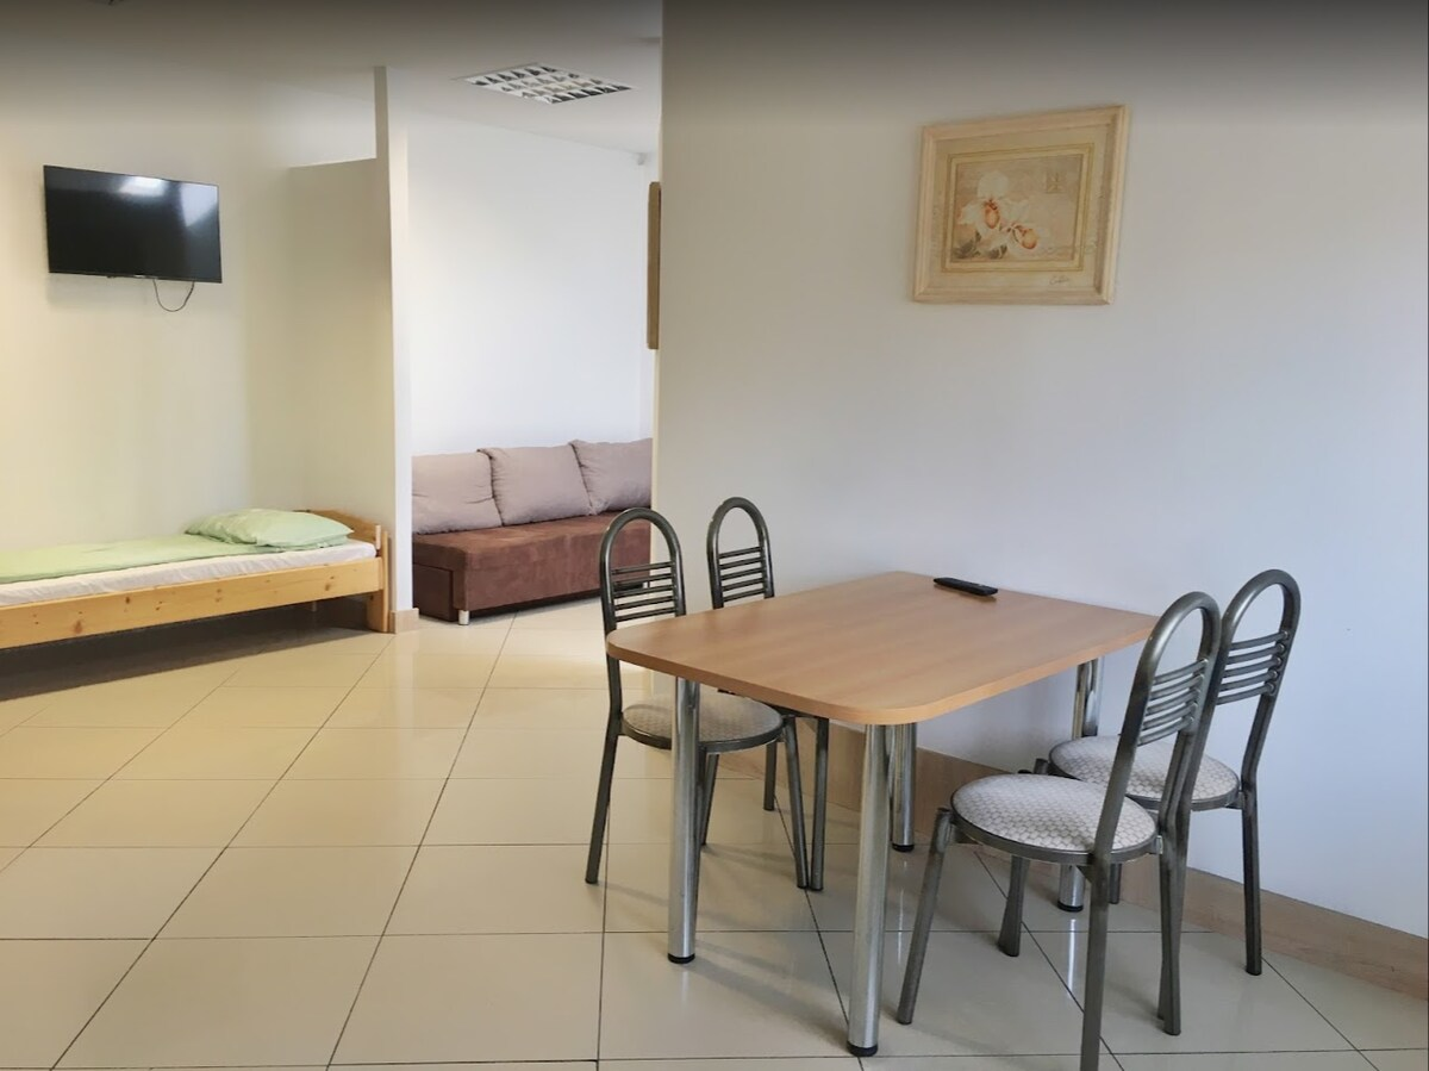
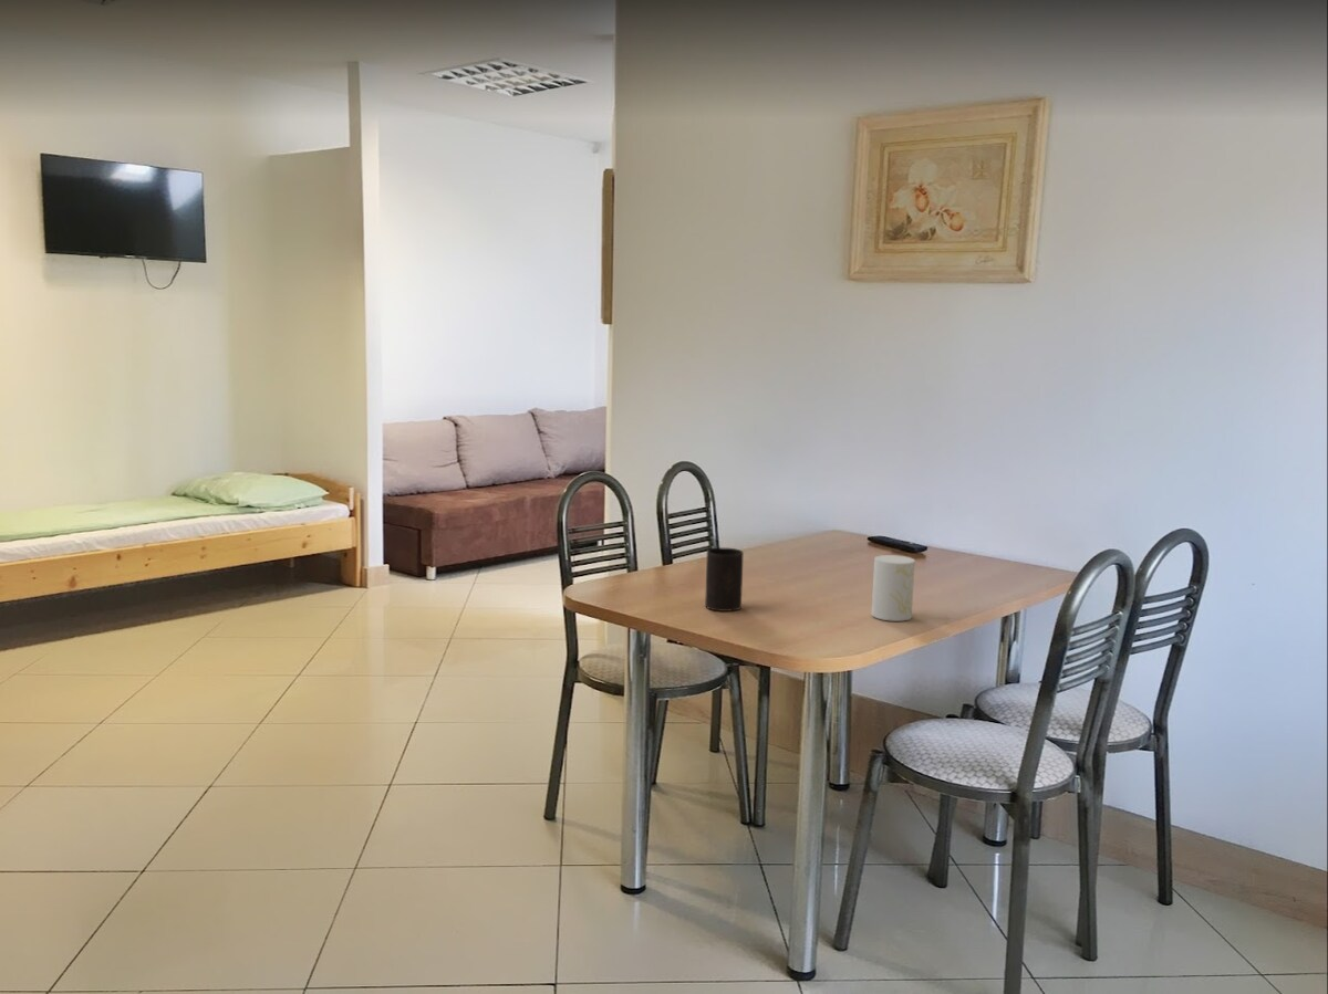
+ cup (724, 578)
+ cup (893, 587)
